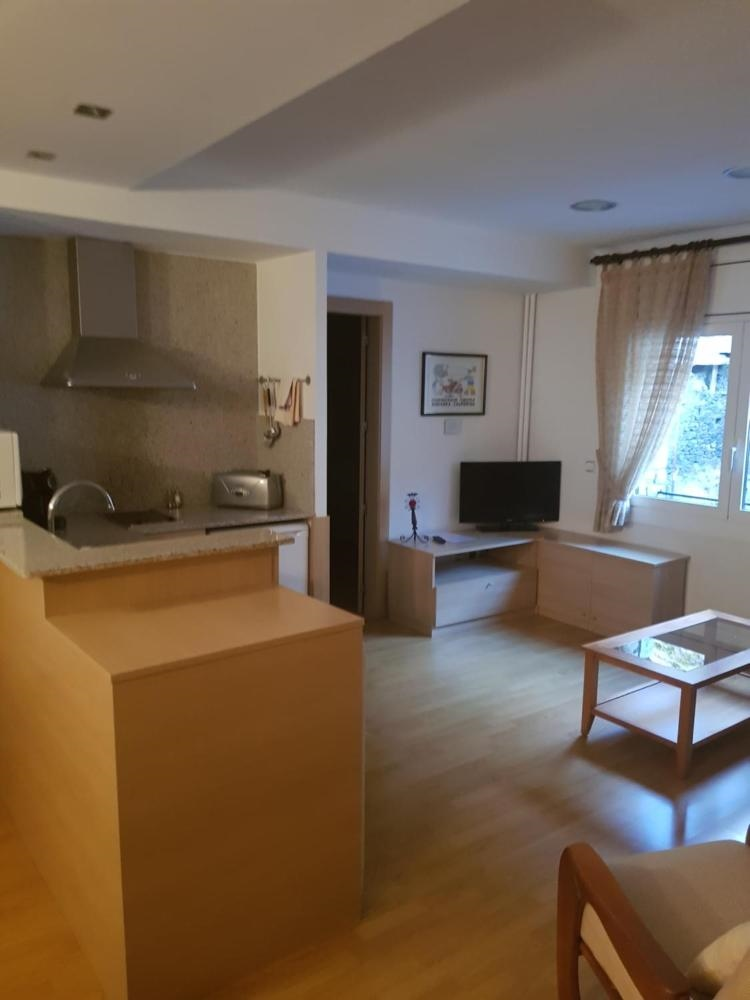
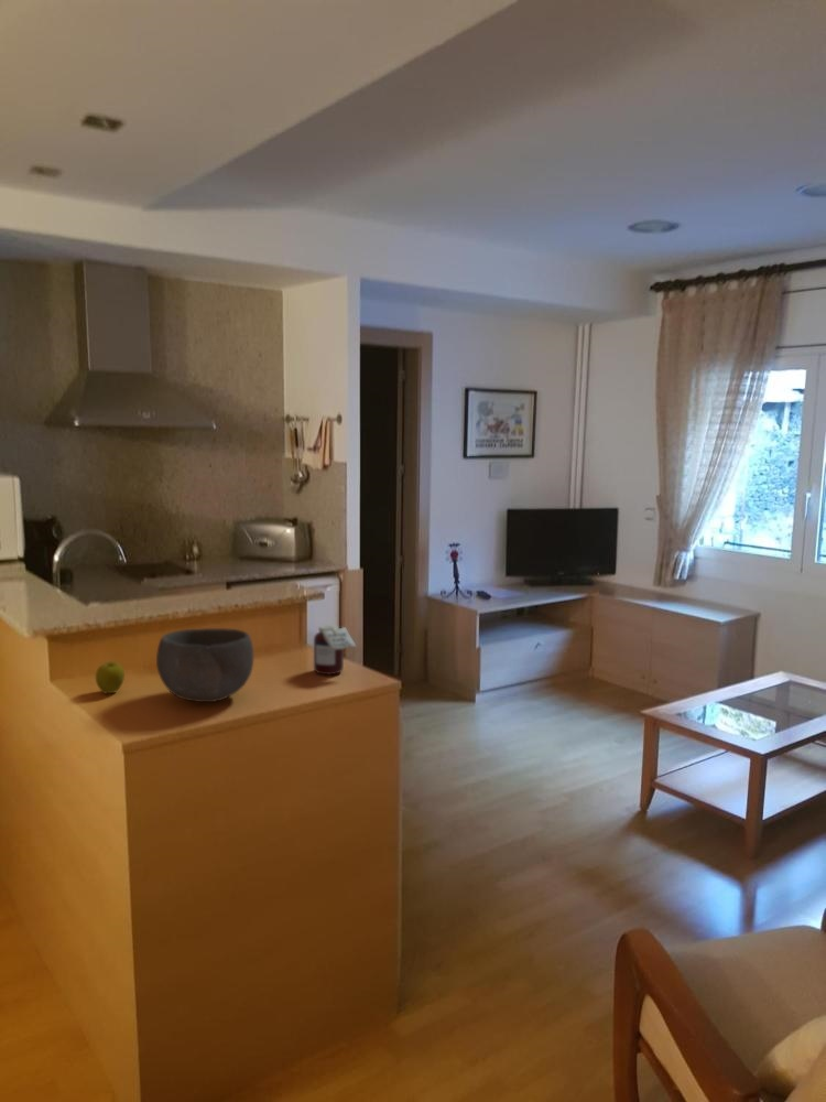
+ bowl (205, 667)
+ jar (332, 650)
+ apple (110, 677)
